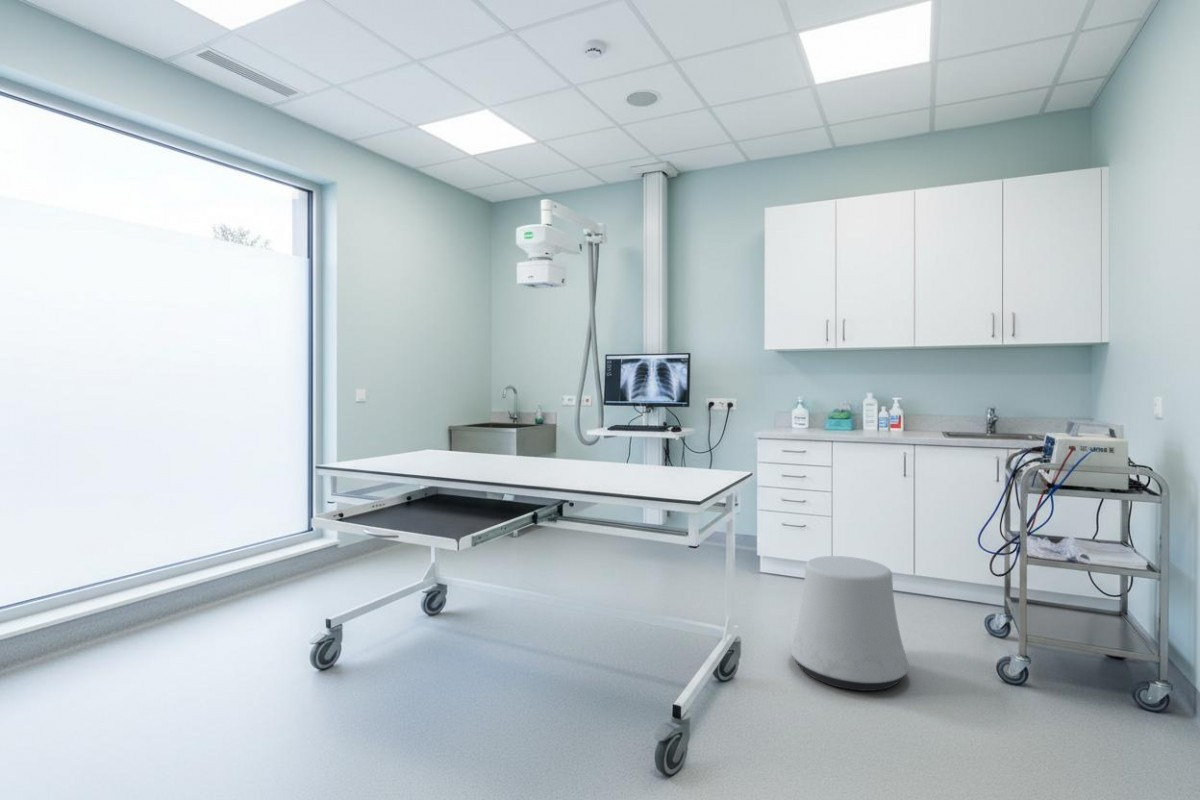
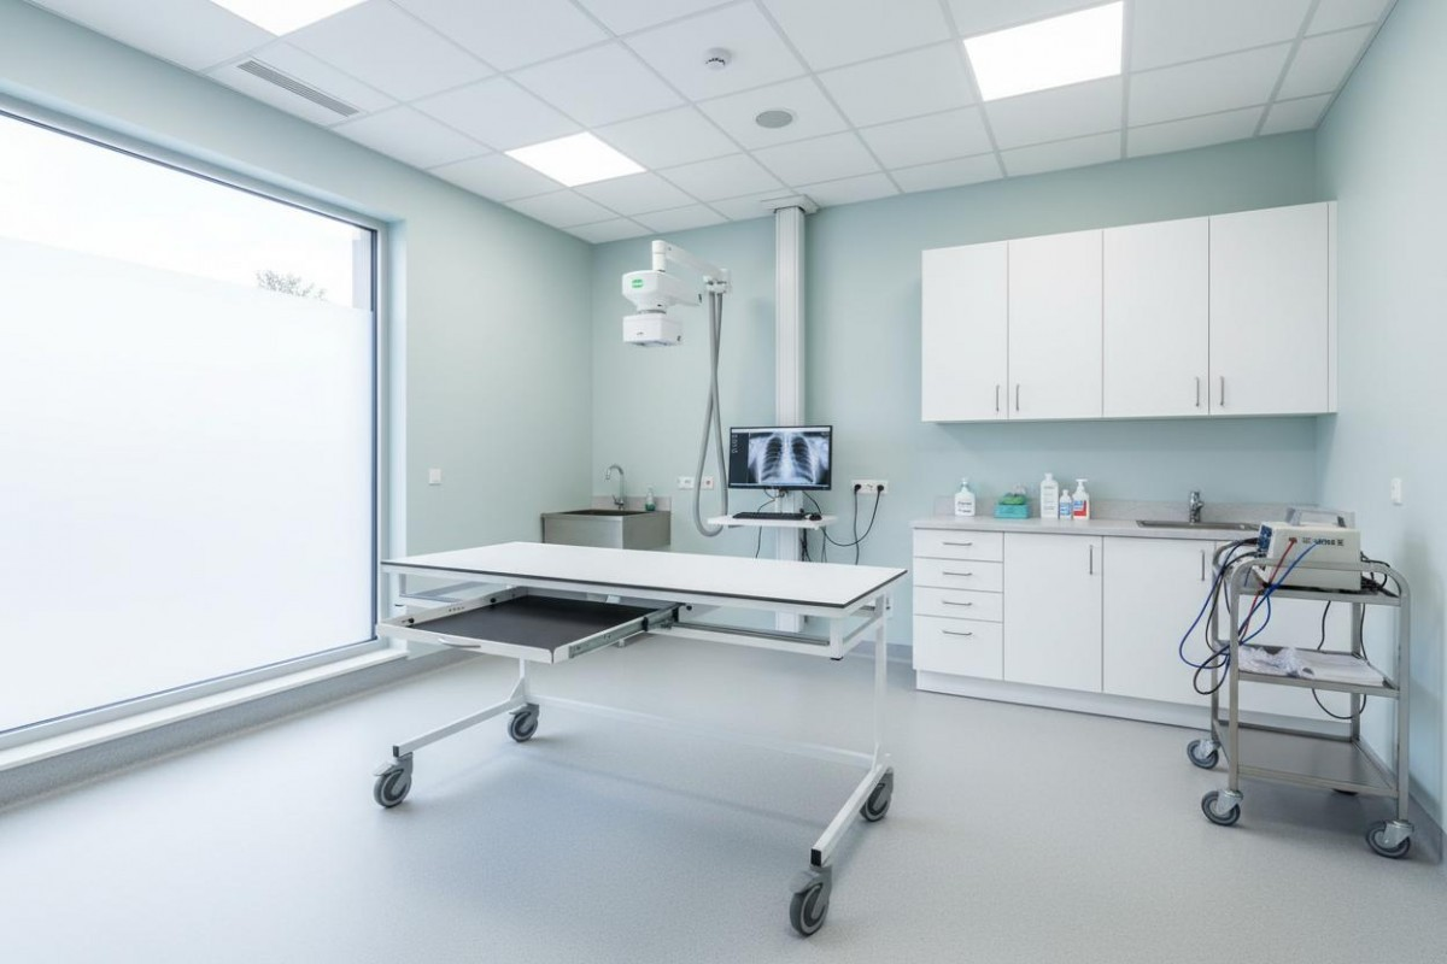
- stool (847, 617)
